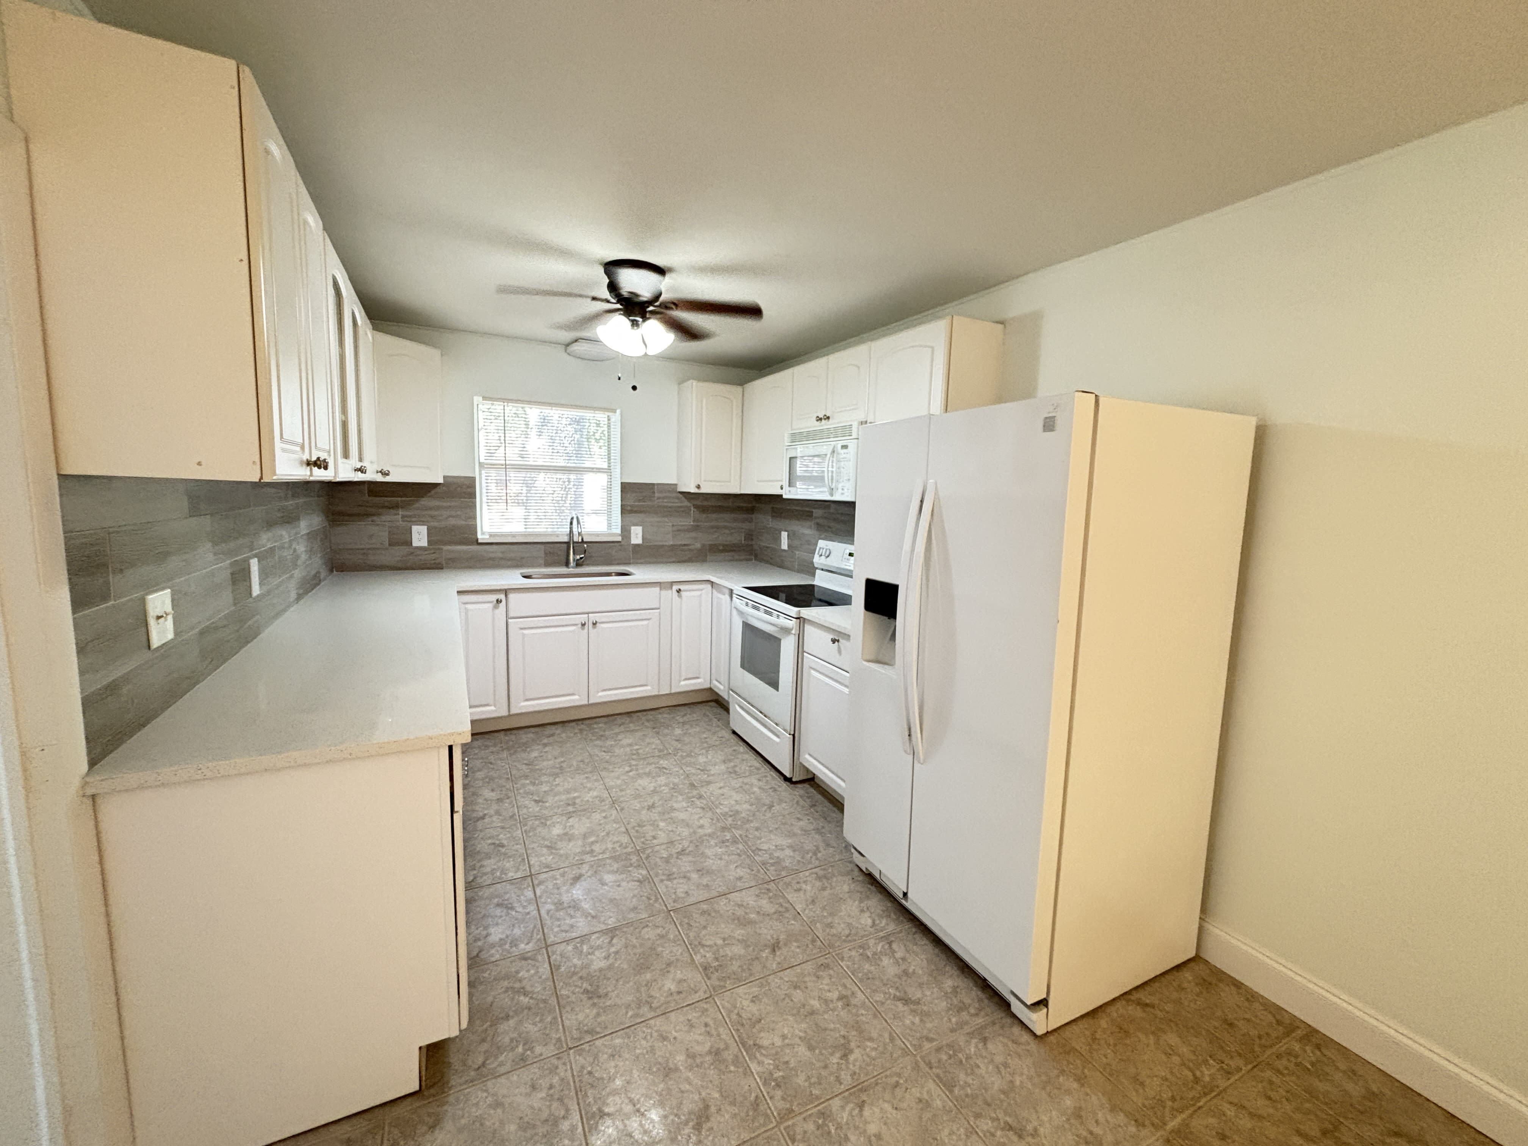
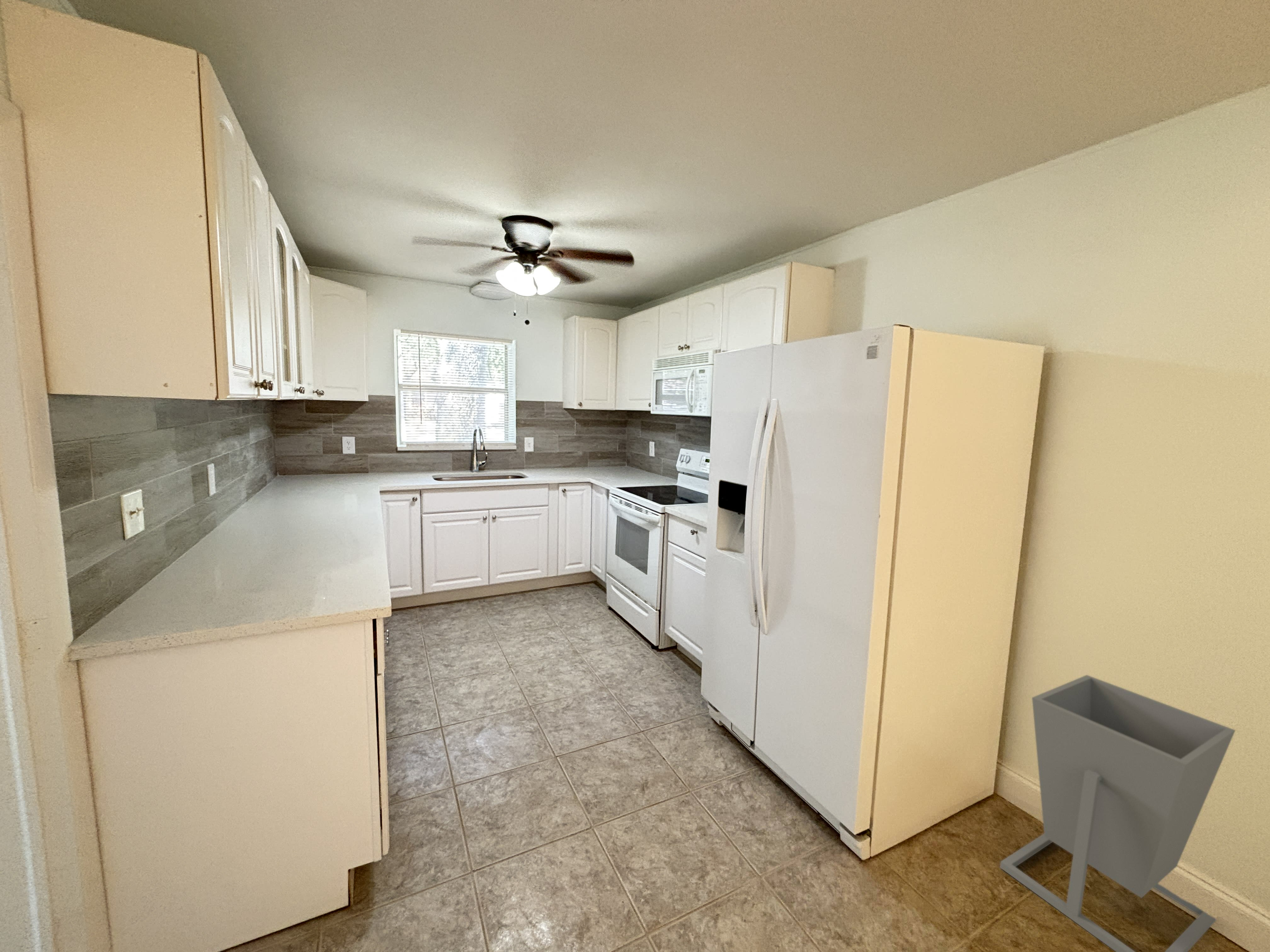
+ trash can (1115, 805)
